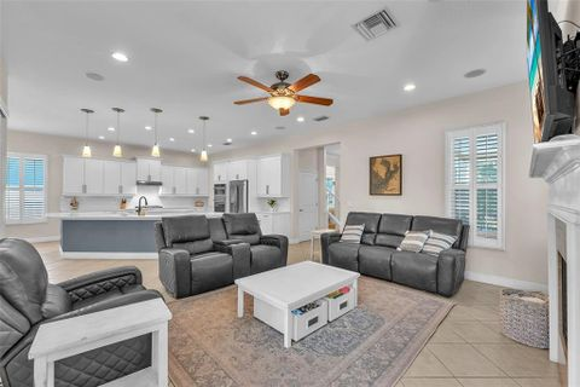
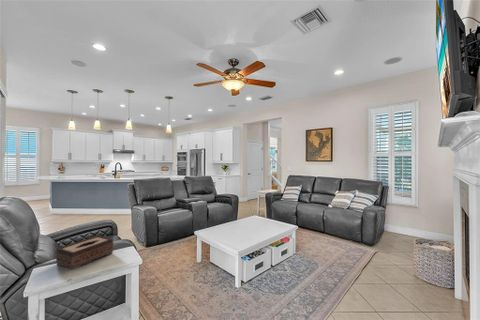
+ tissue box (86, 250)
